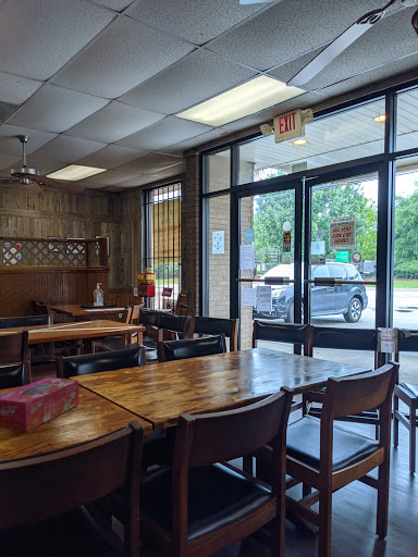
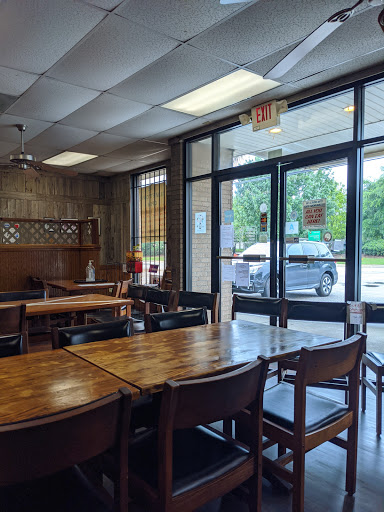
- tissue box (38, 401)
